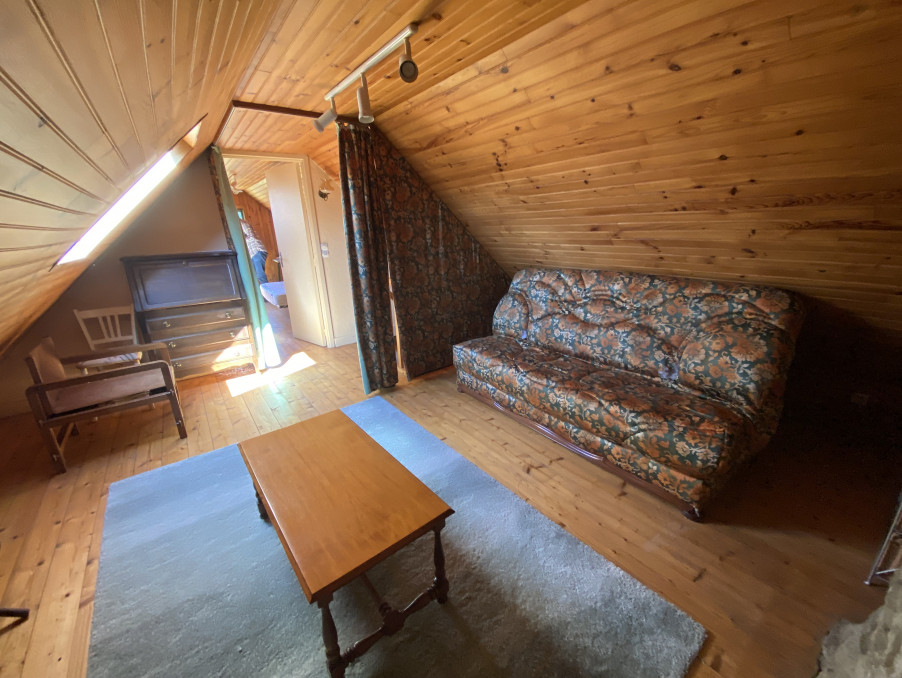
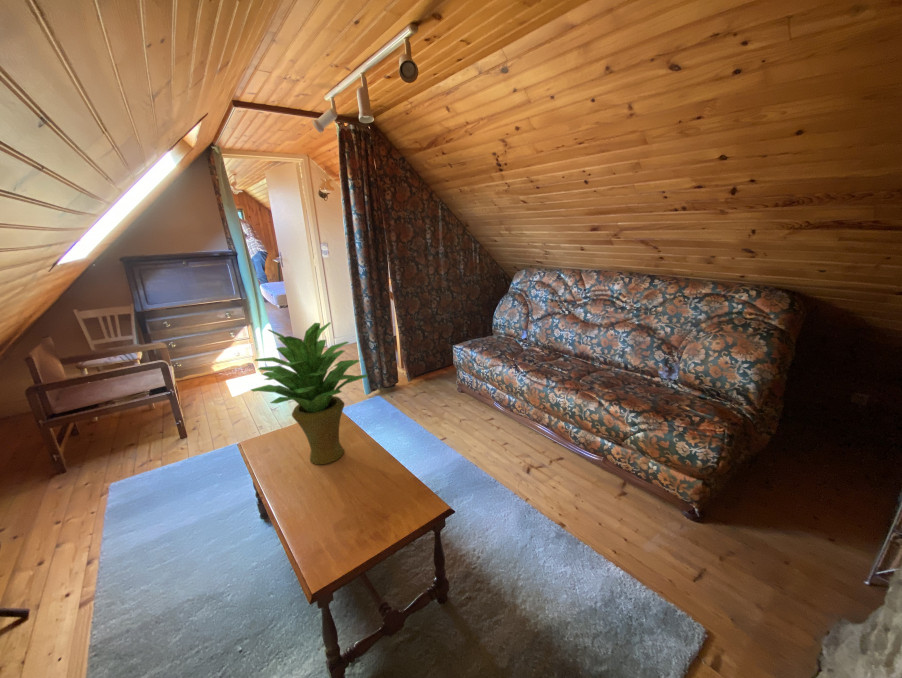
+ potted plant (316, 391)
